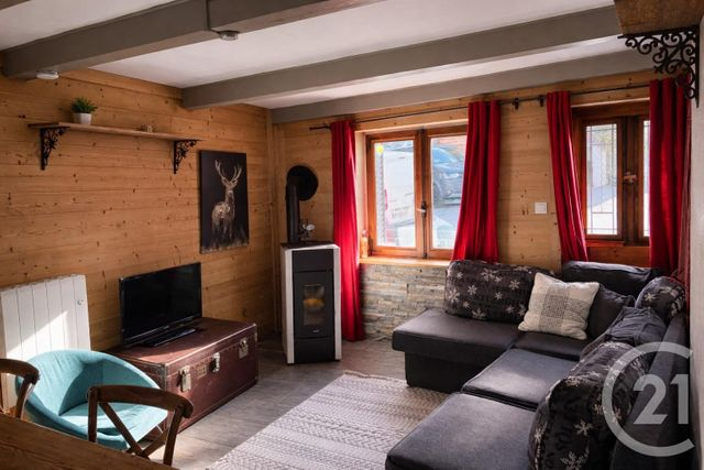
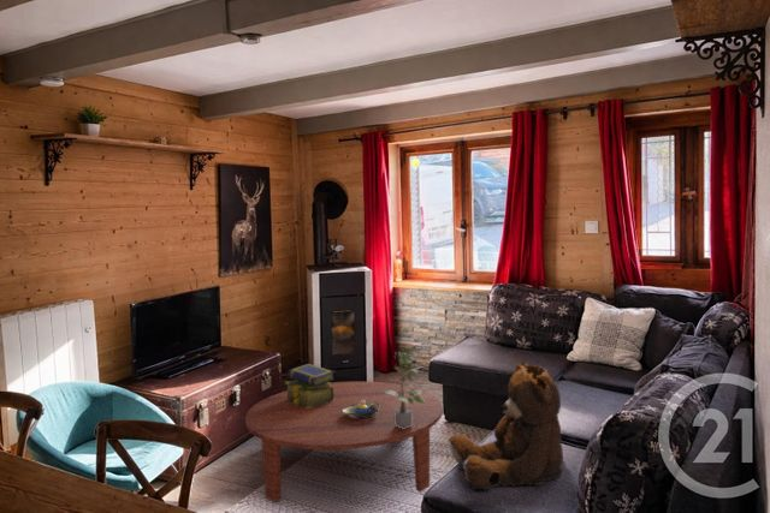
+ potted plant (409, 384)
+ teddy bear (511, 419)
+ coffee table (345, 435)
+ decorative bowl (365, 405)
+ stack of books (310, 383)
